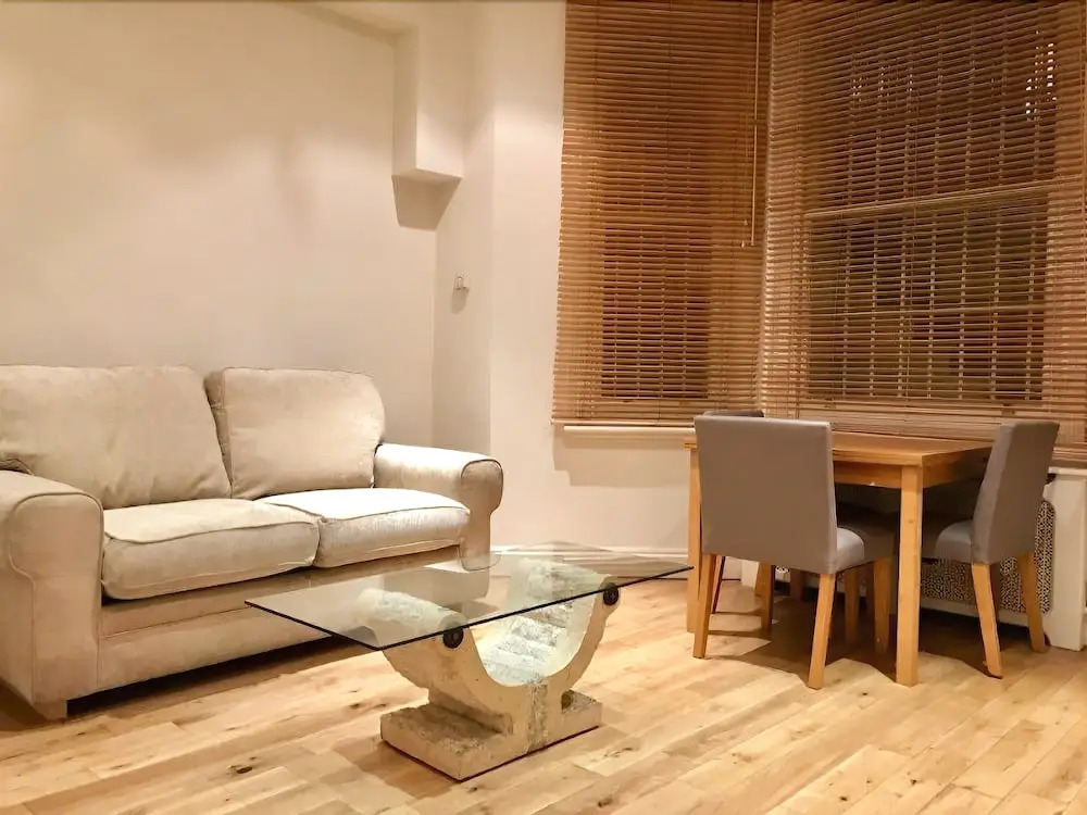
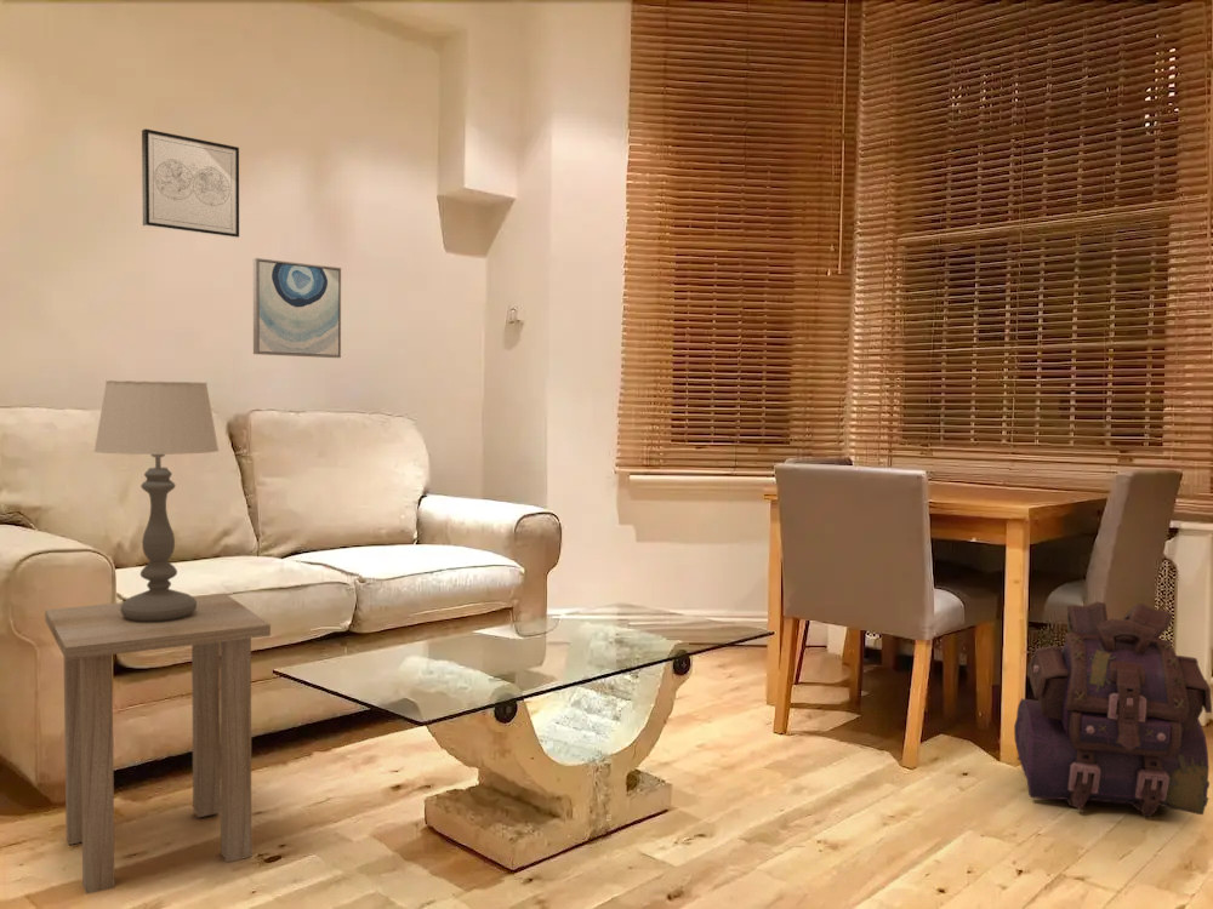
+ wall art (298, 309)
+ side table (193, 732)
+ wall art (192, 185)
+ backpack (1110, 702)
+ table lamp (158, 498)
